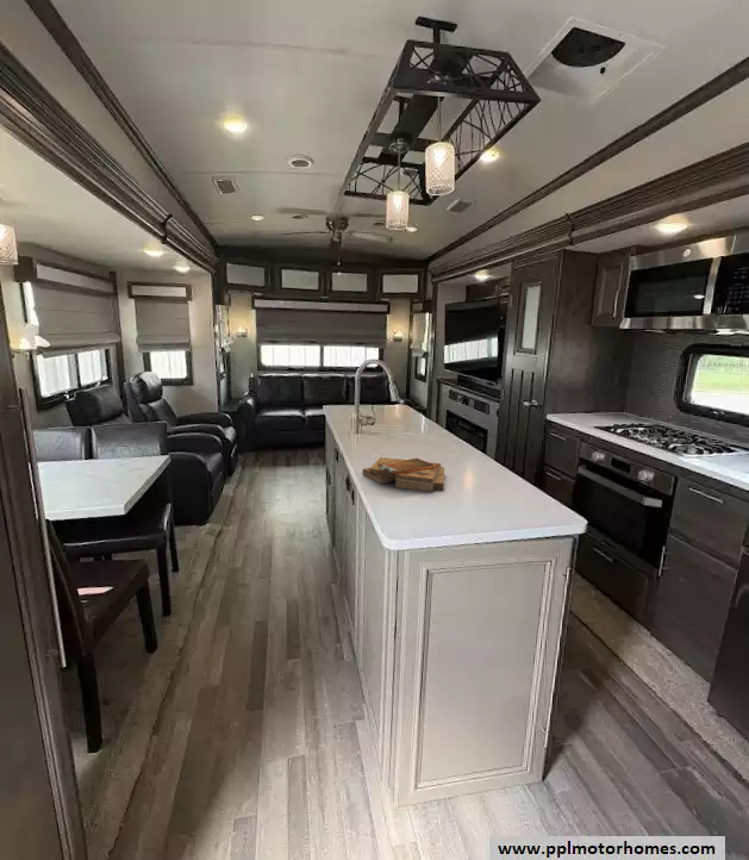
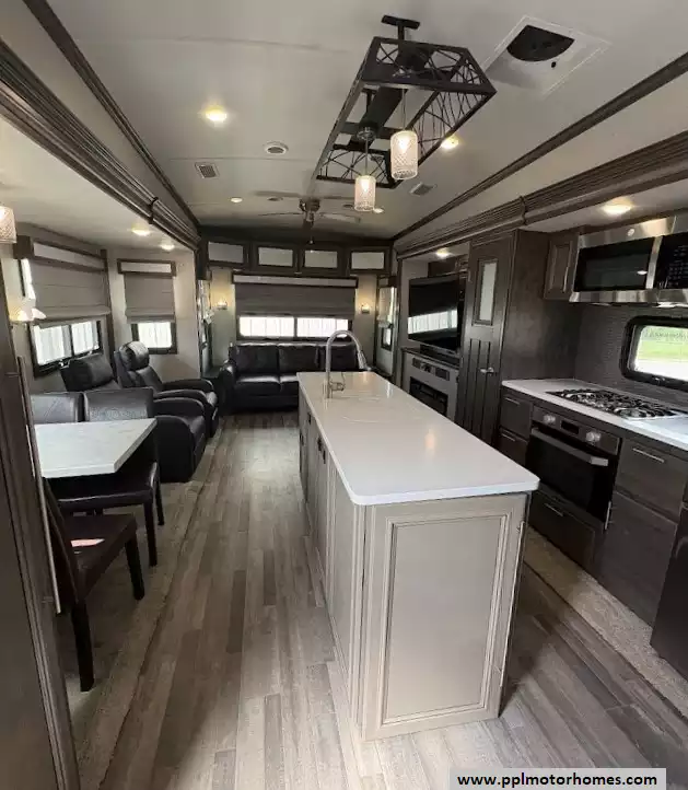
- clipboard (410, 470)
